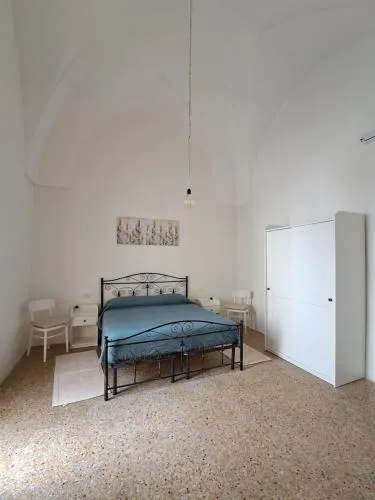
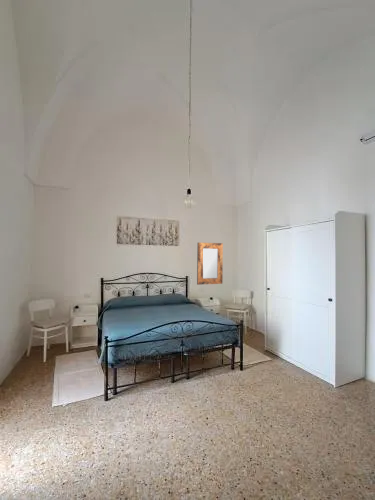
+ home mirror (210, 263)
